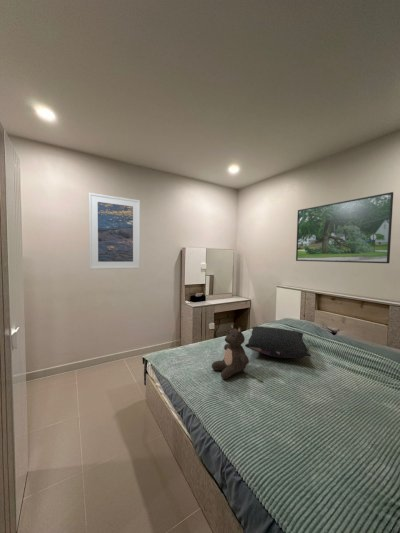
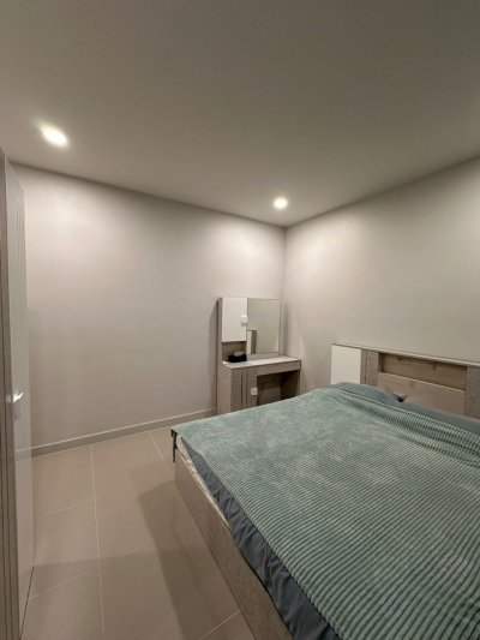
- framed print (116, 233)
- pillow (276, 340)
- teddy bear (229, 349)
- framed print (336, 232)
